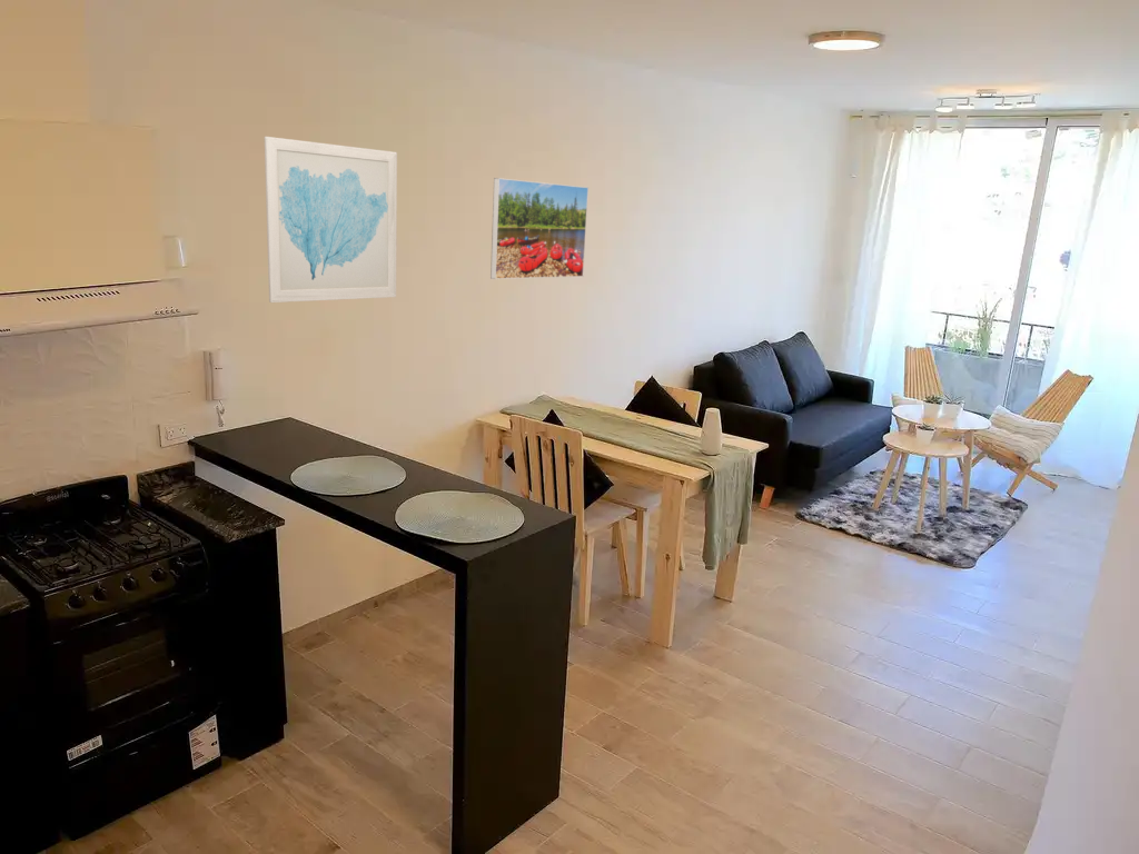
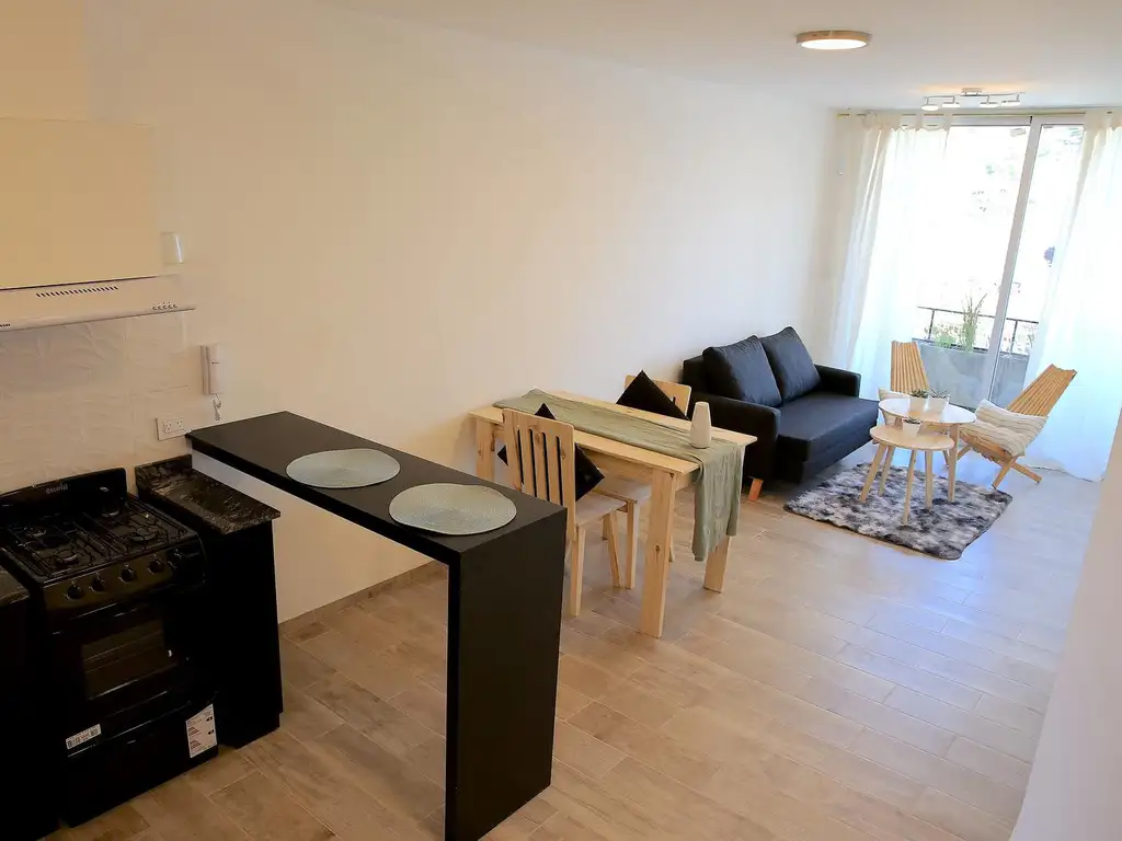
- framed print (542, 230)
- wall art (336, 224)
